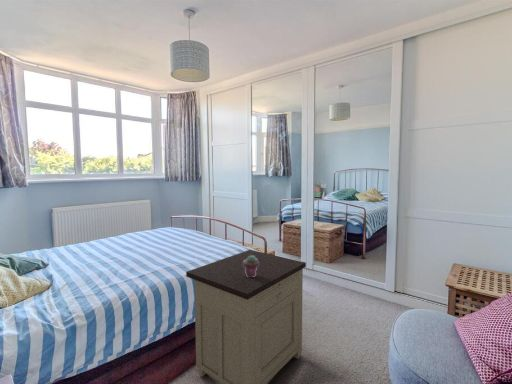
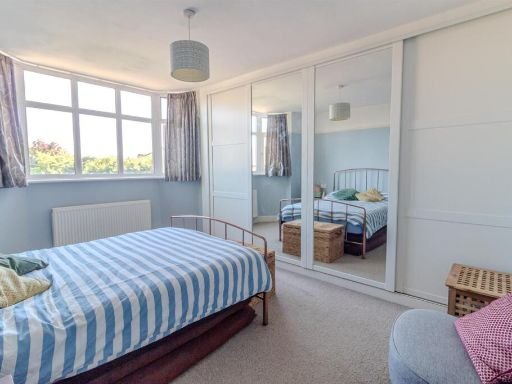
- nightstand (249, 315)
- potted succulent (251, 265)
